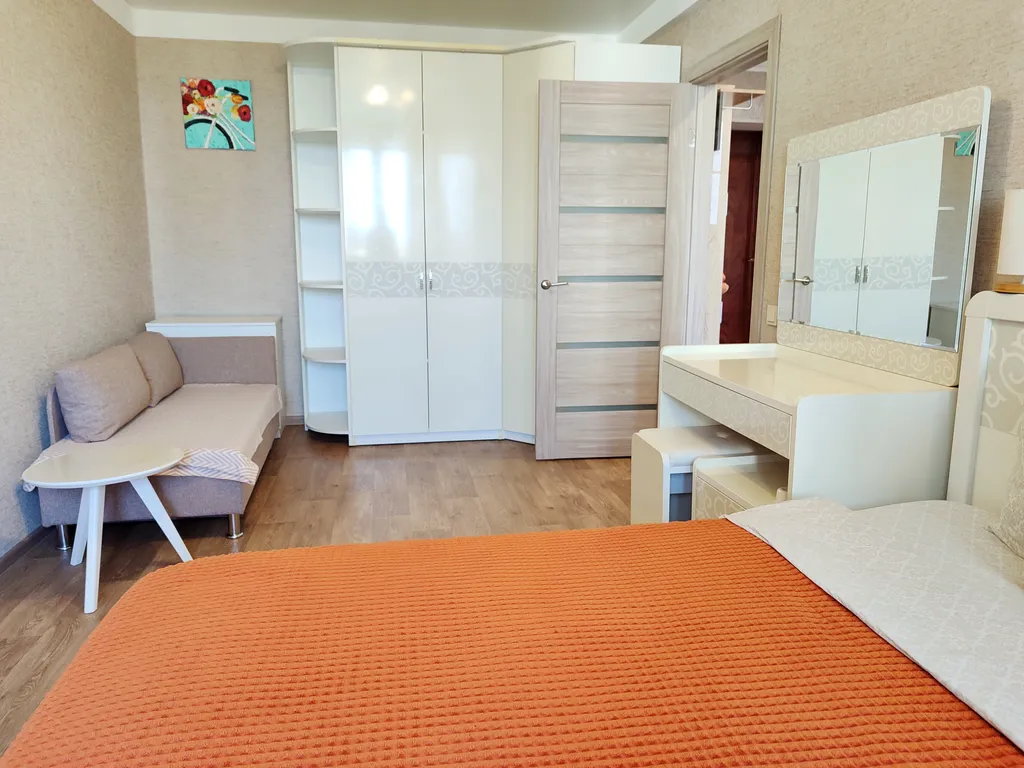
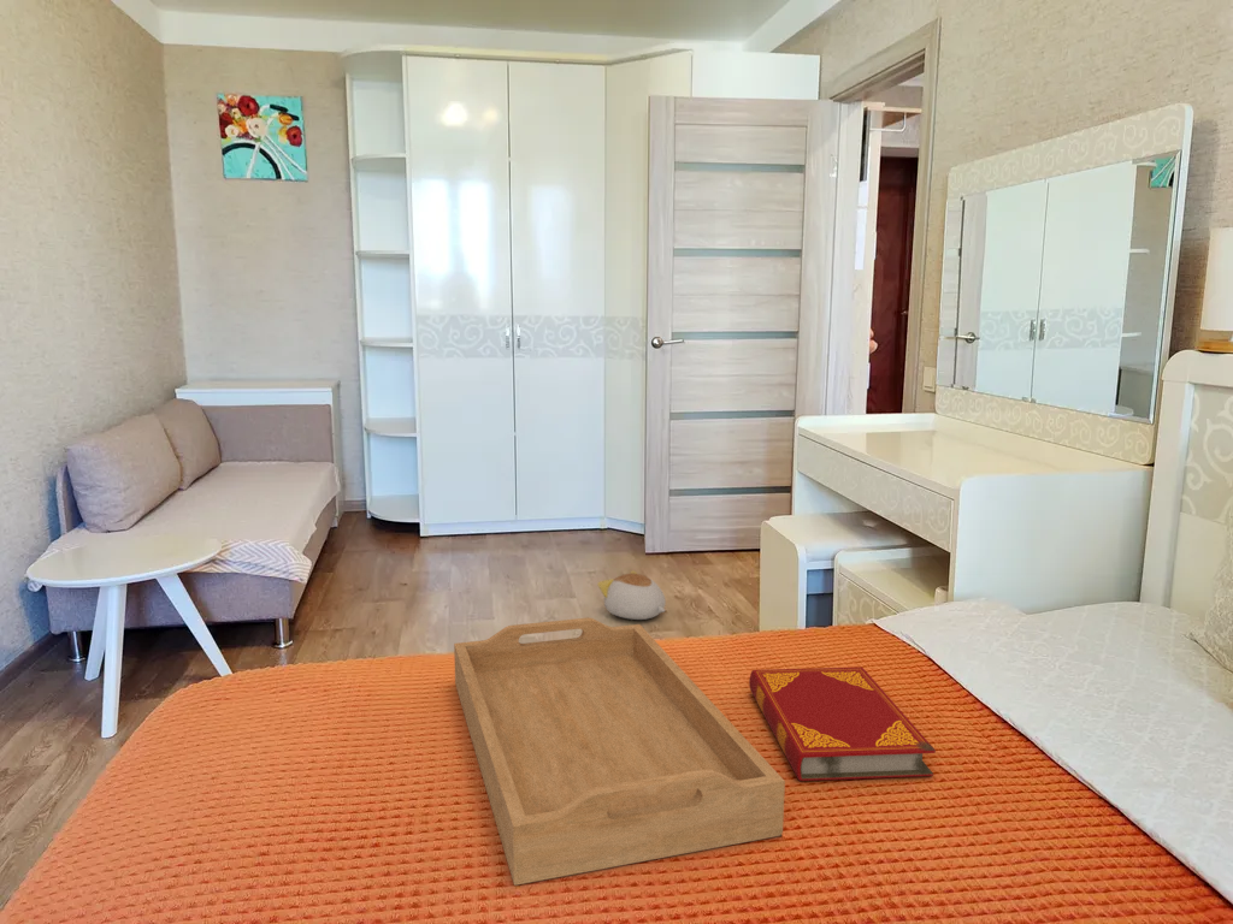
+ hardback book (832, 717)
+ serving tray (591, 716)
+ plush toy (638, 596)
